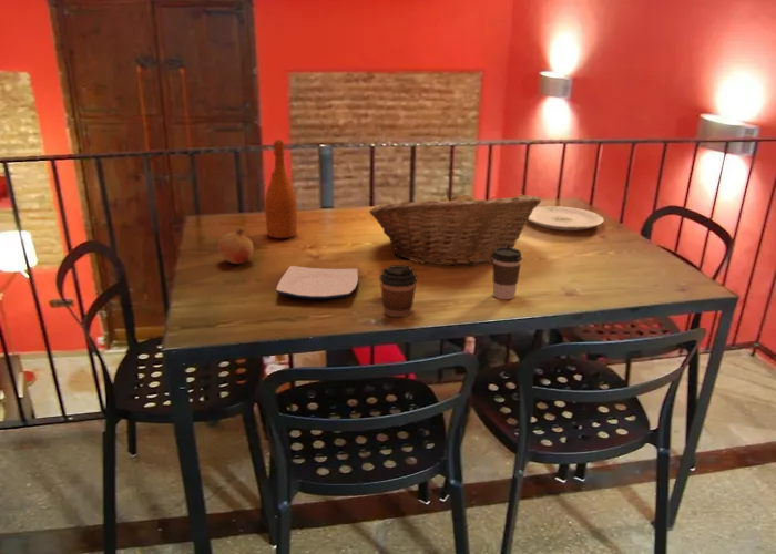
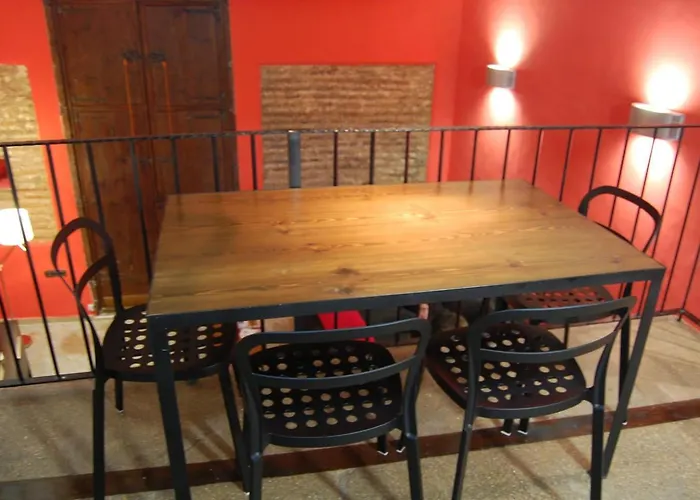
- plate (561, 218)
- plate (318, 284)
- coffee cup (506, 274)
- fruit (235, 246)
- wine bottle (280, 188)
- fruit basket (455, 219)
- coffee cup (398, 288)
